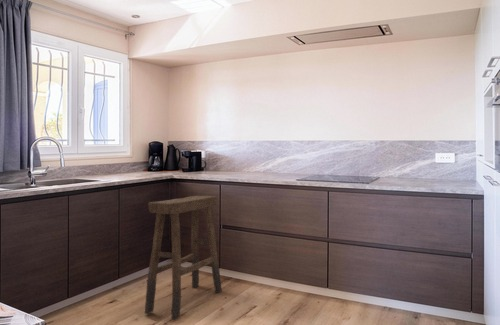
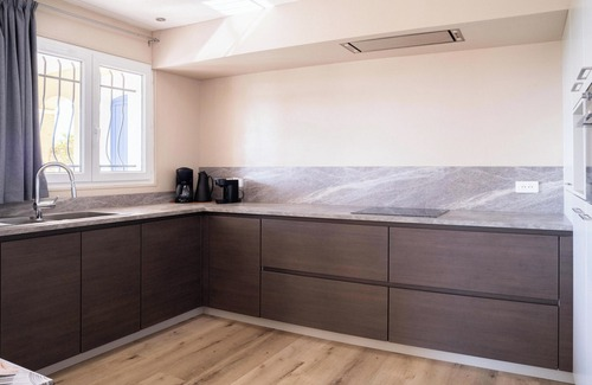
- stool (189, 254)
